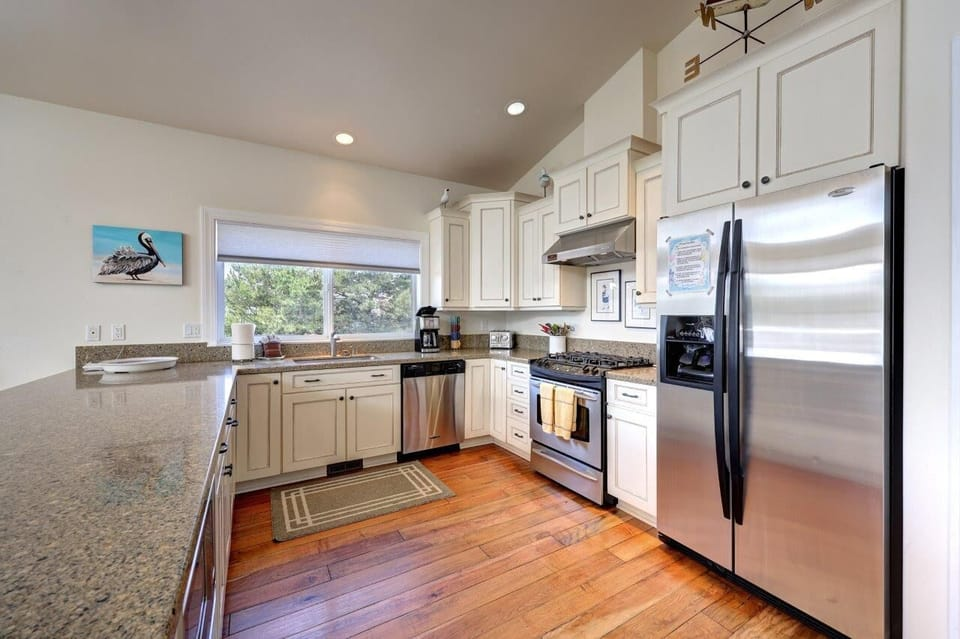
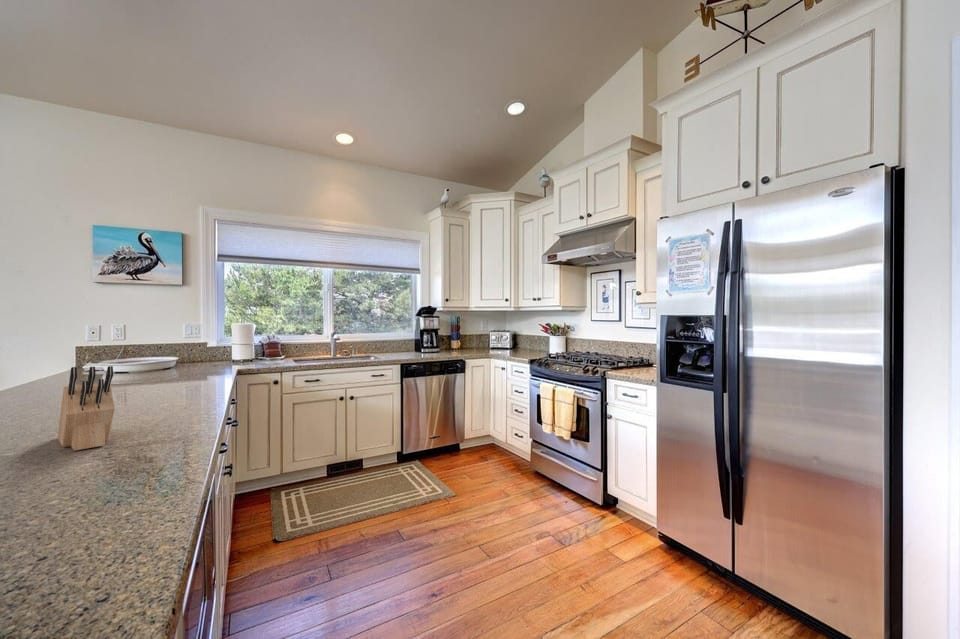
+ knife block (86, 403)
